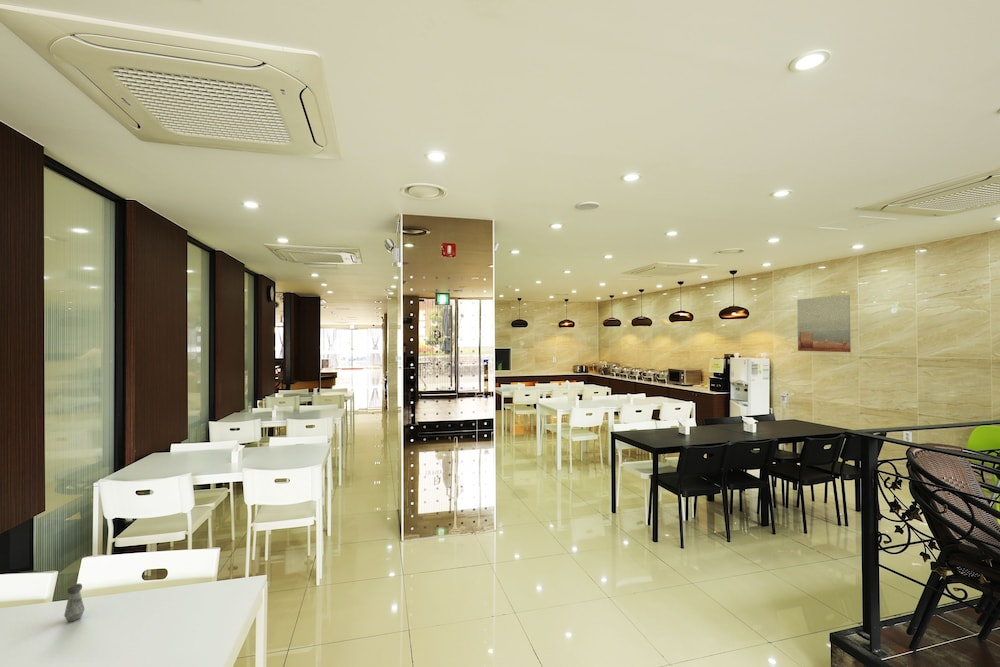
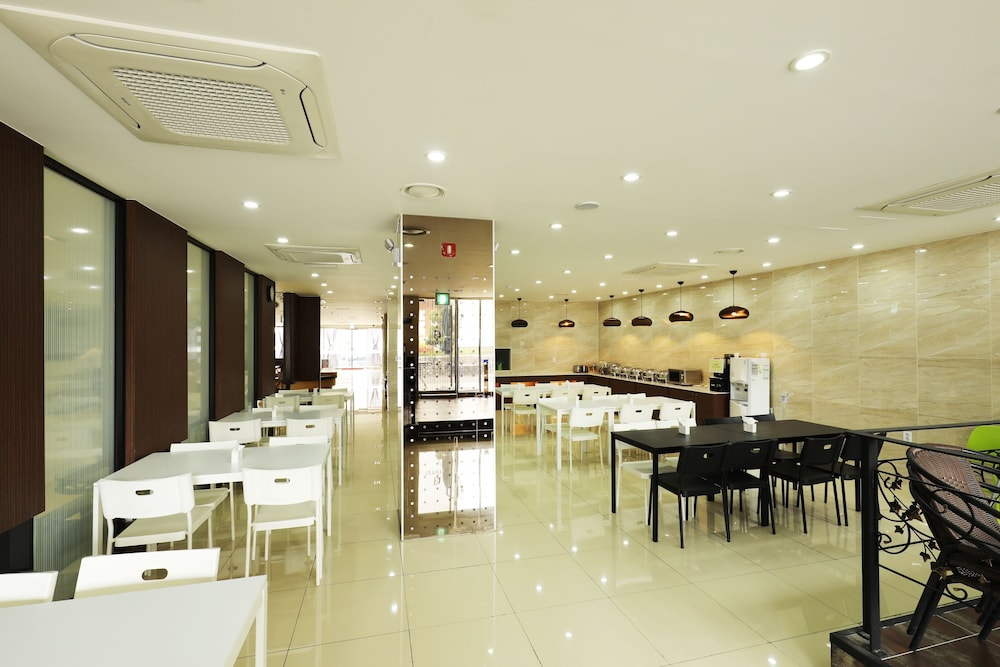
- salt shaker (74, 601)
- wall art (822, 324)
